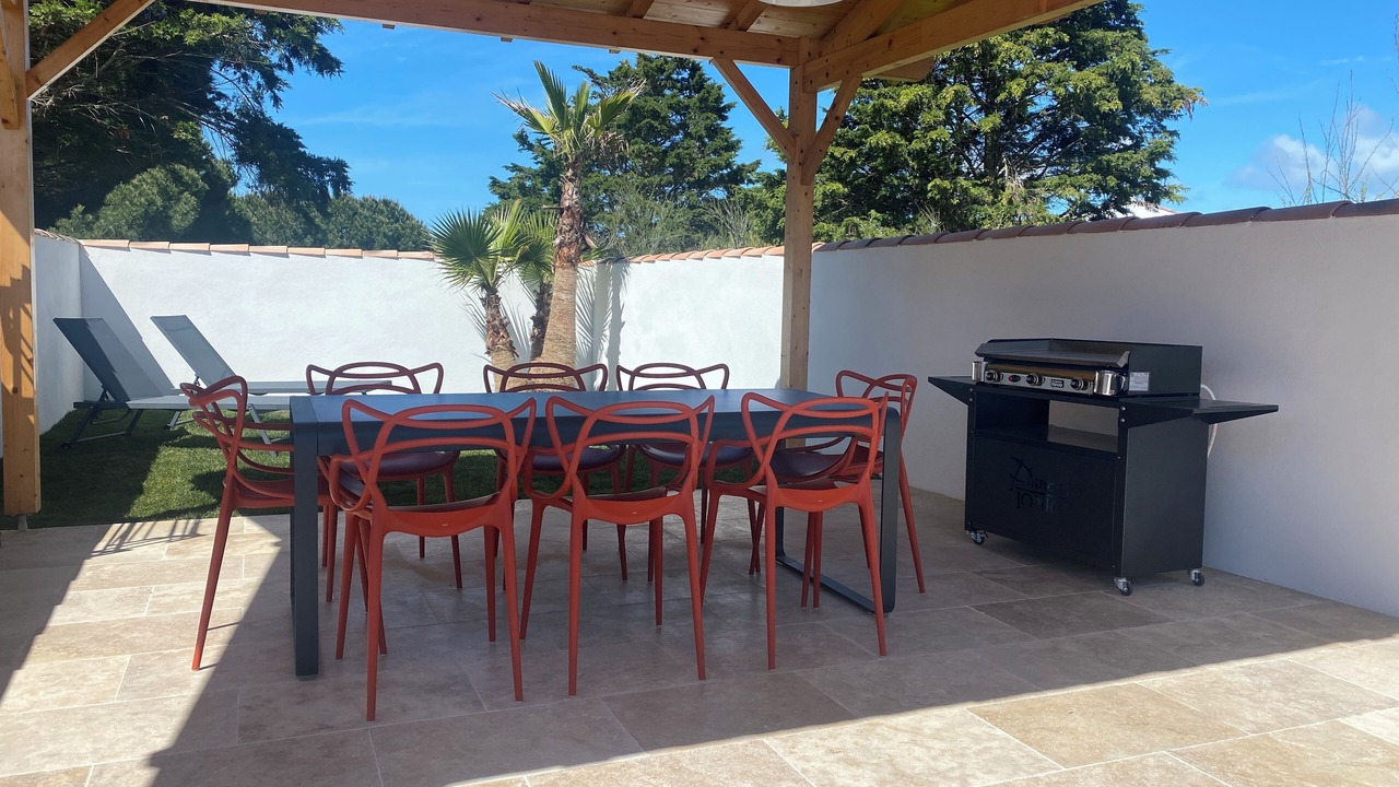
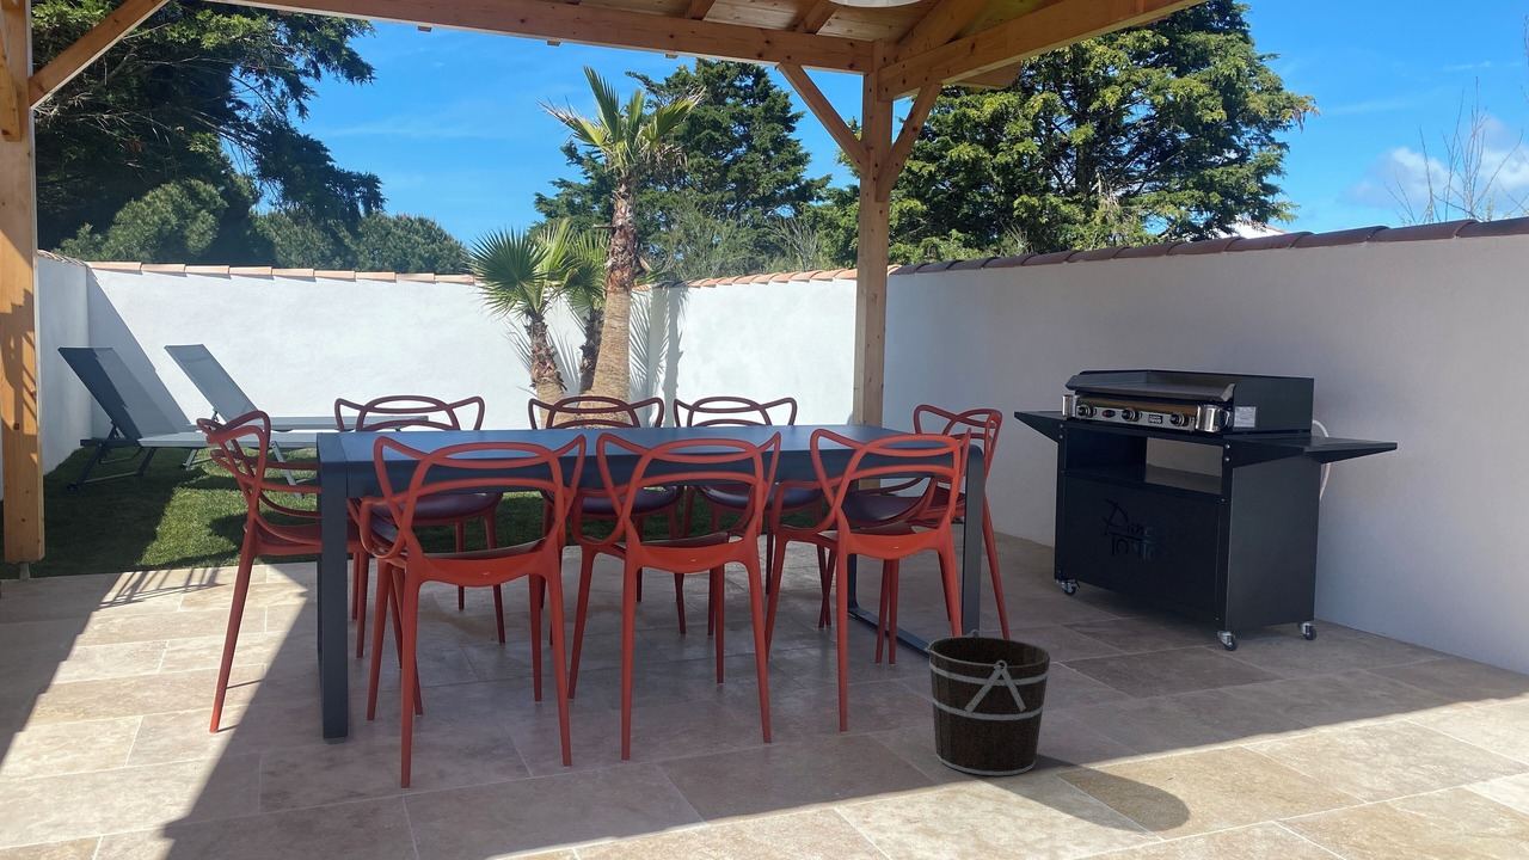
+ bucket (984, 700)
